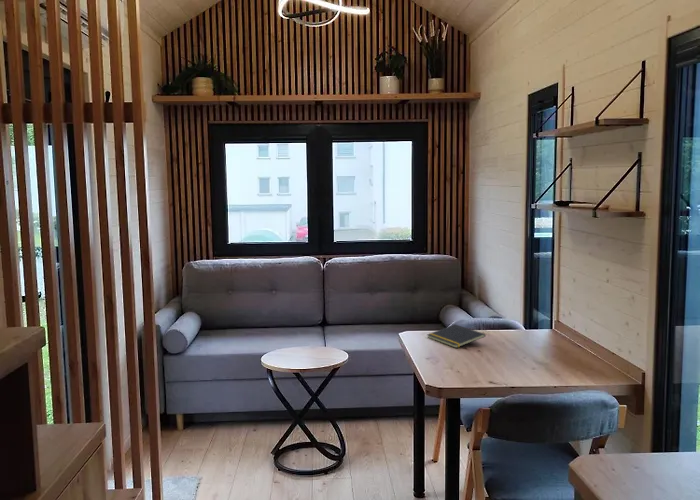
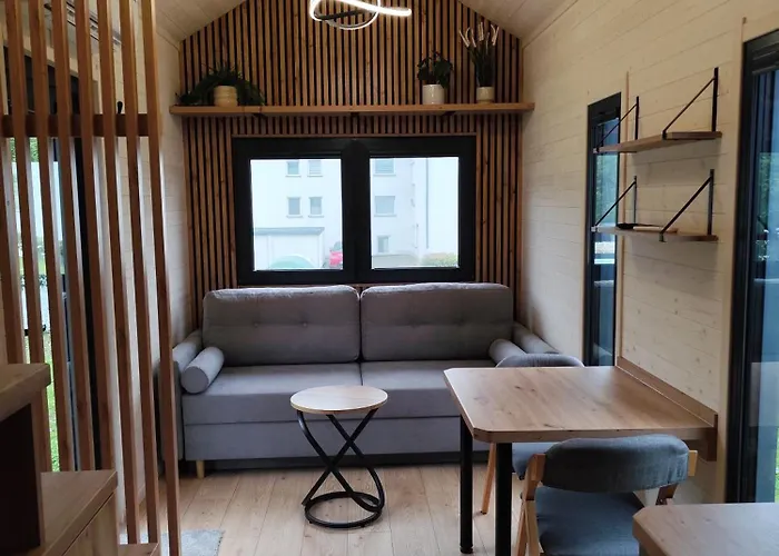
- notepad (455, 335)
